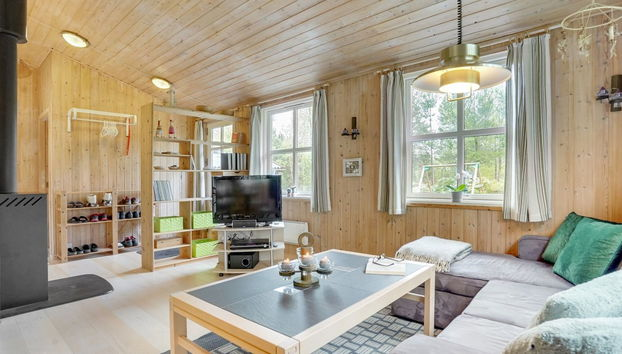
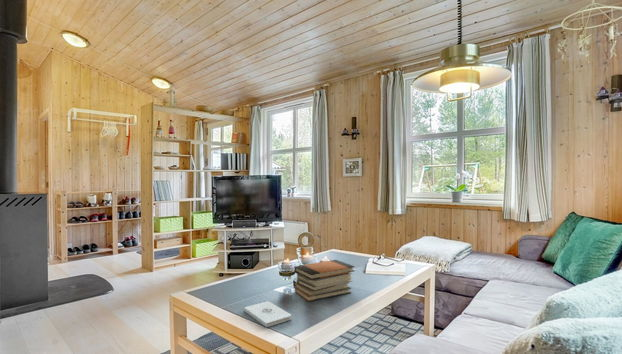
+ book stack (324, 279)
+ notepad (267, 313)
